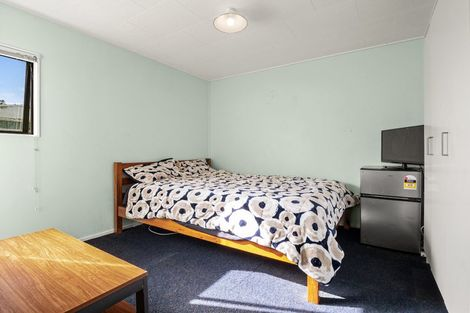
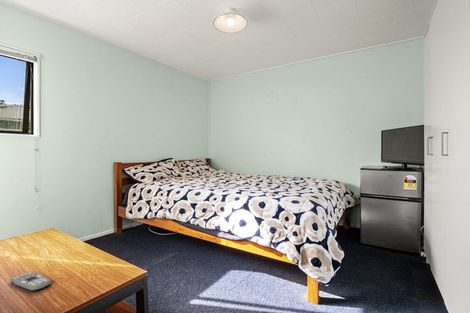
+ remote control (31, 281)
